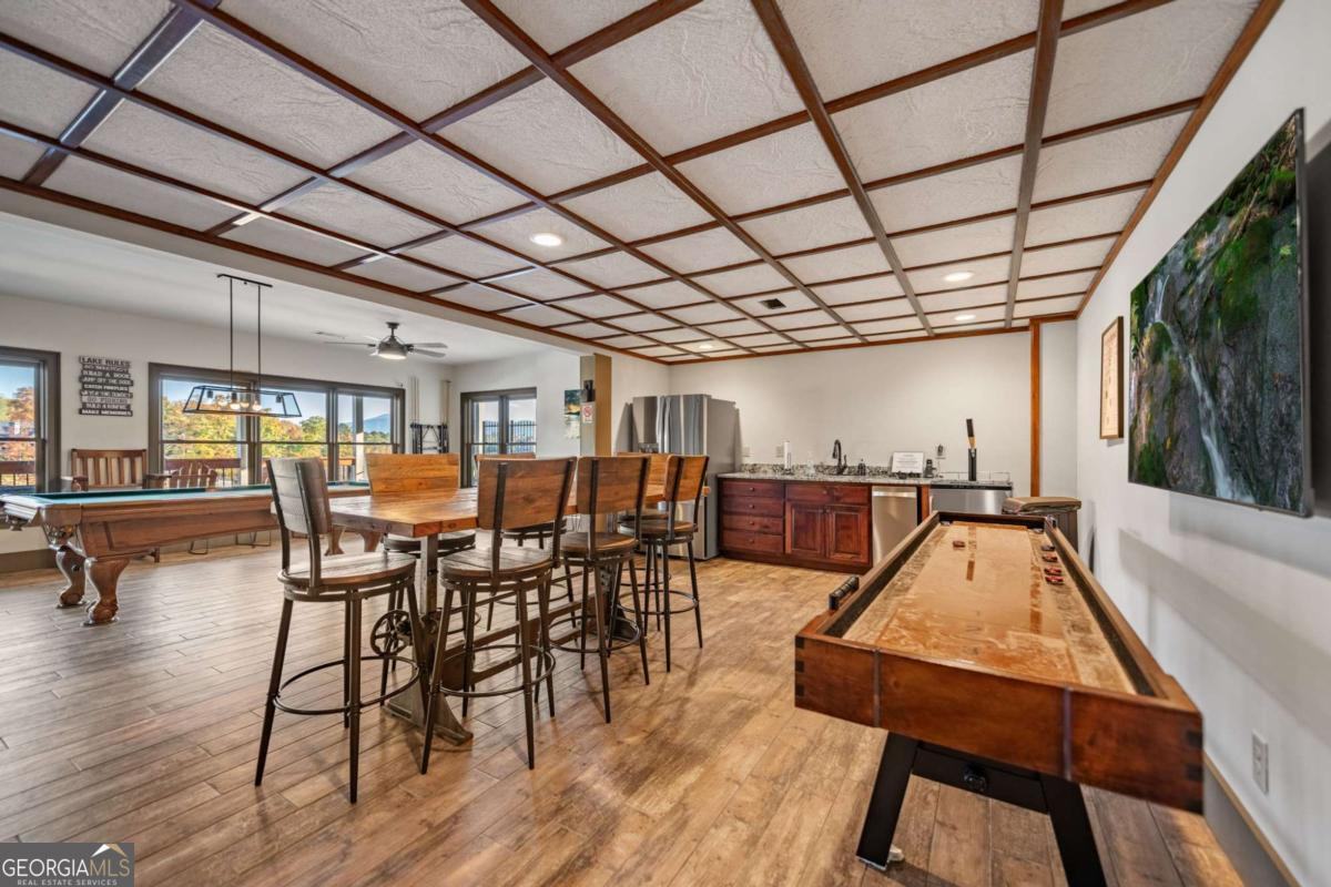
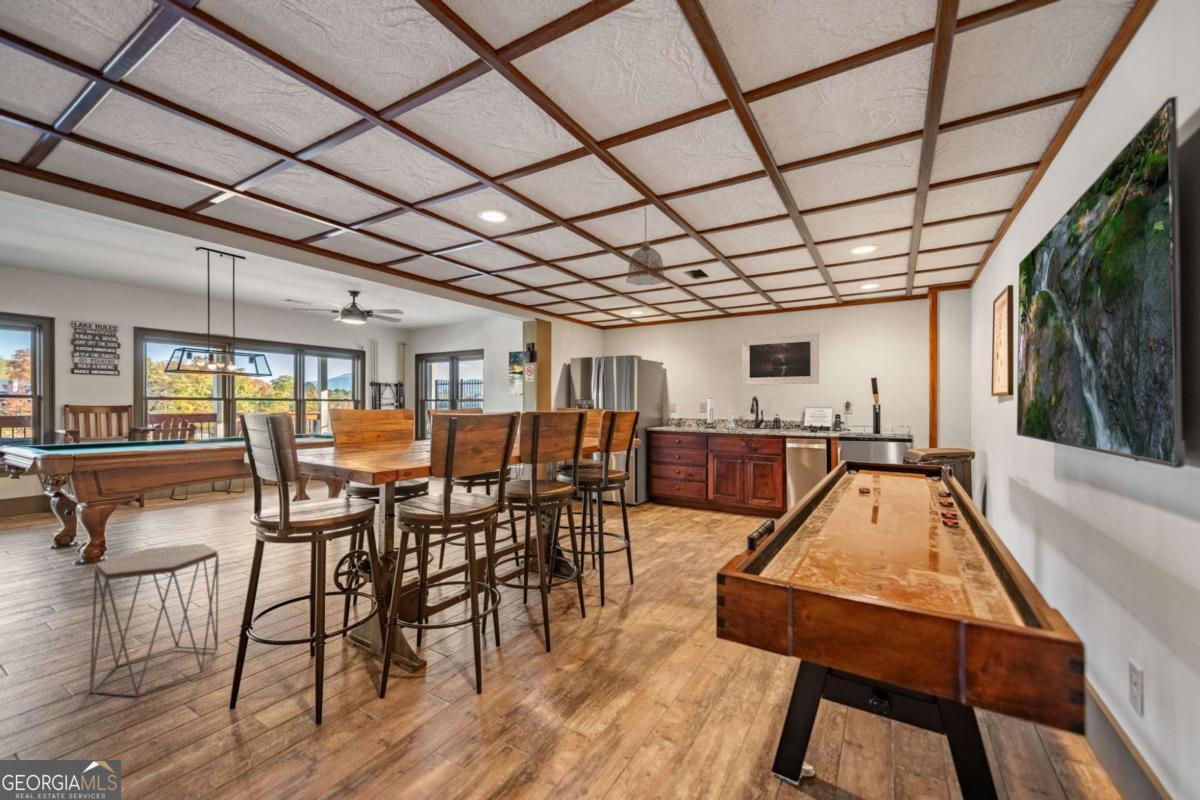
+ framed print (779, 360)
+ pendant lamp (645, 243)
+ side table (159, 613)
